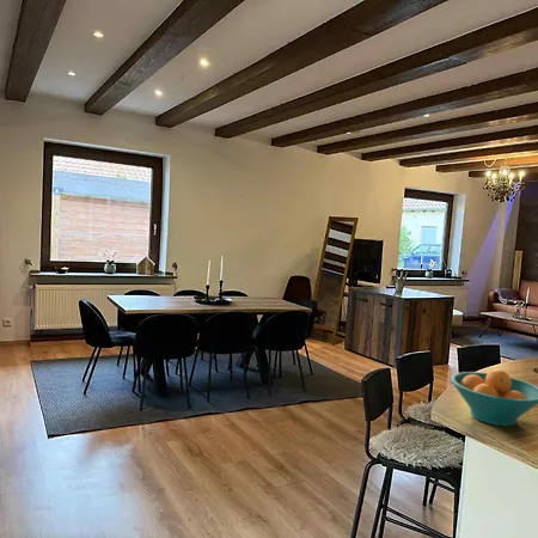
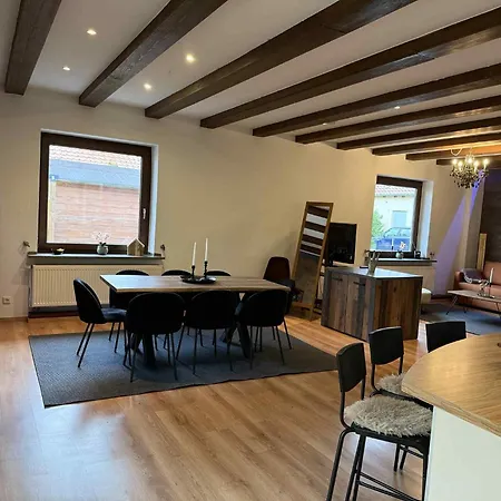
- fruit bowl (495, 393)
